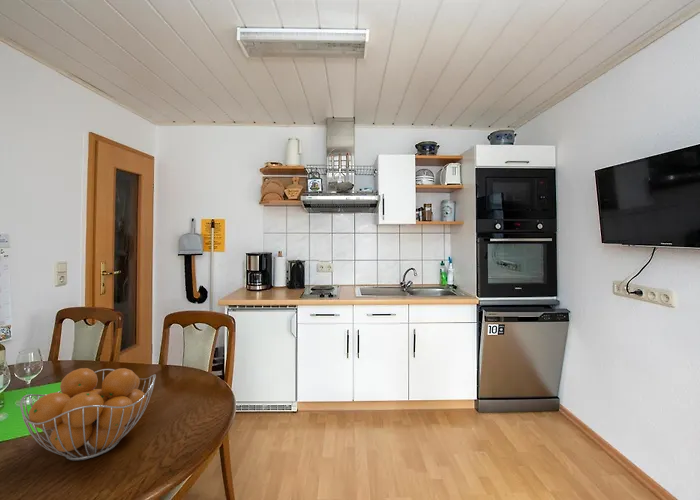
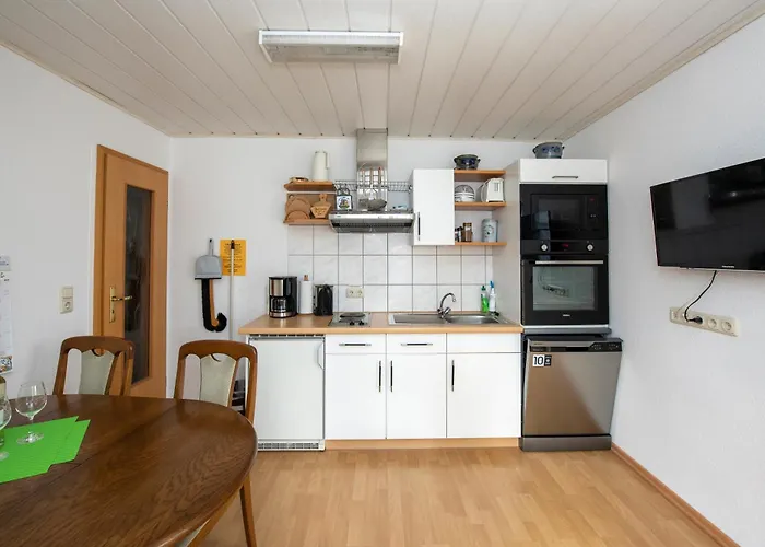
- fruit basket (94, 408)
